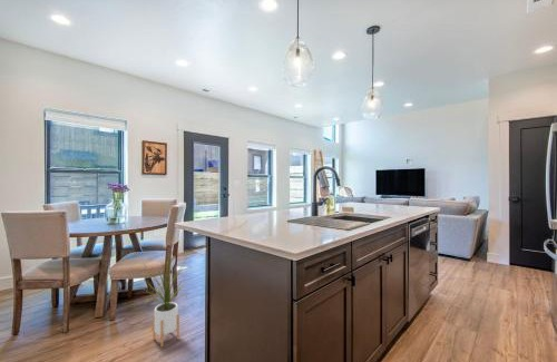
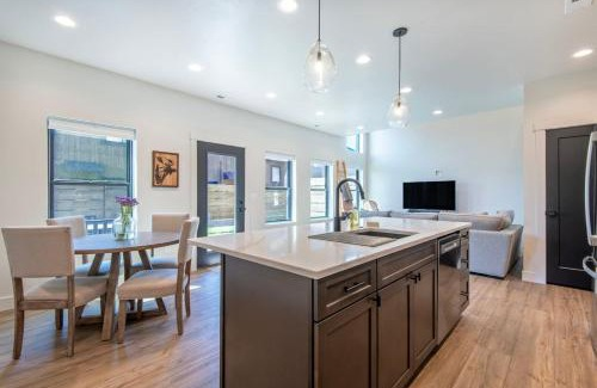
- house plant (165, 296)
